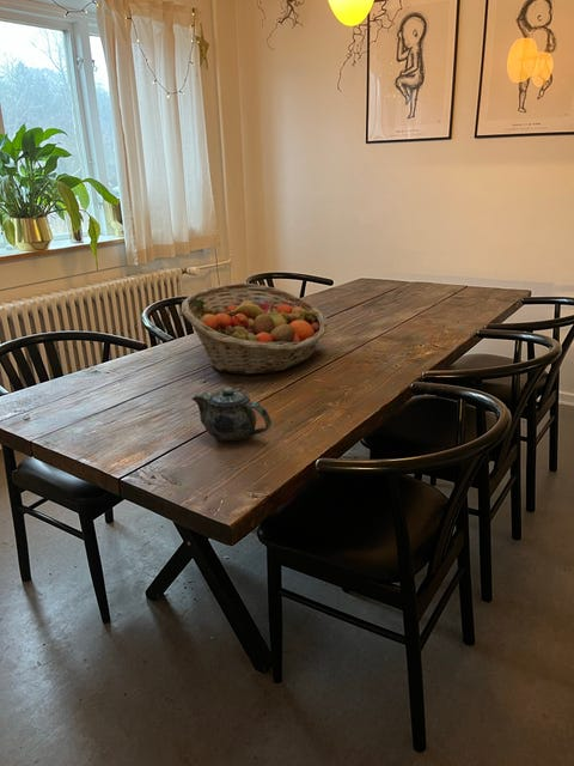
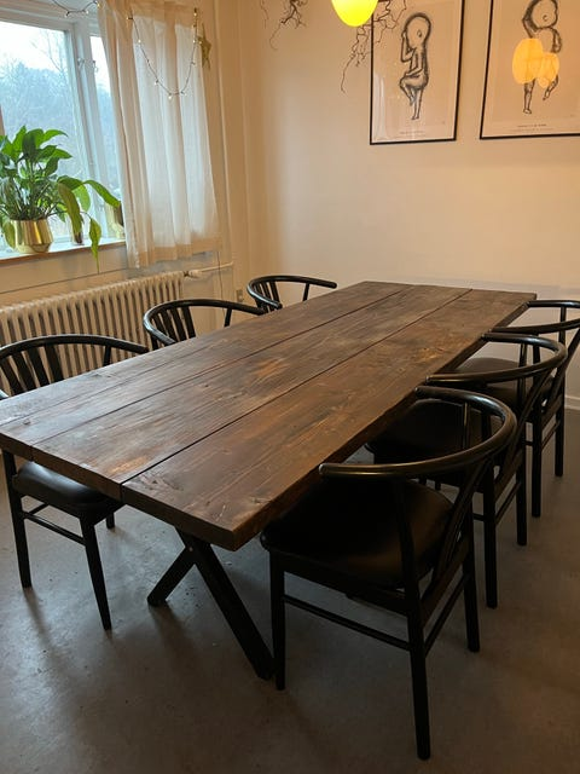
- fruit basket (257, 324)
- chinaware (231, 413)
